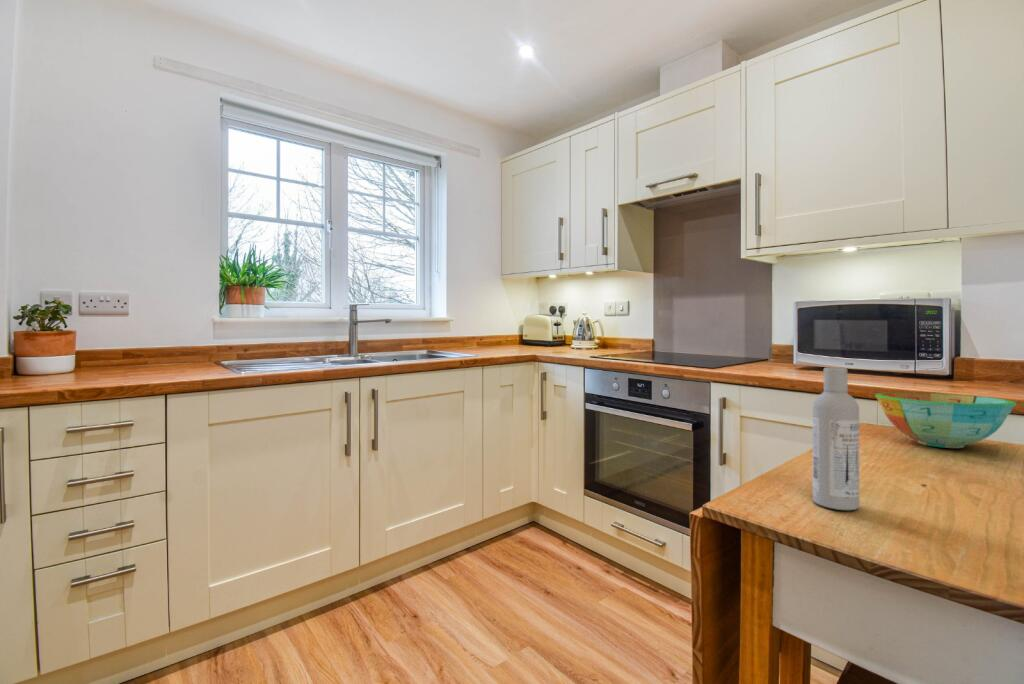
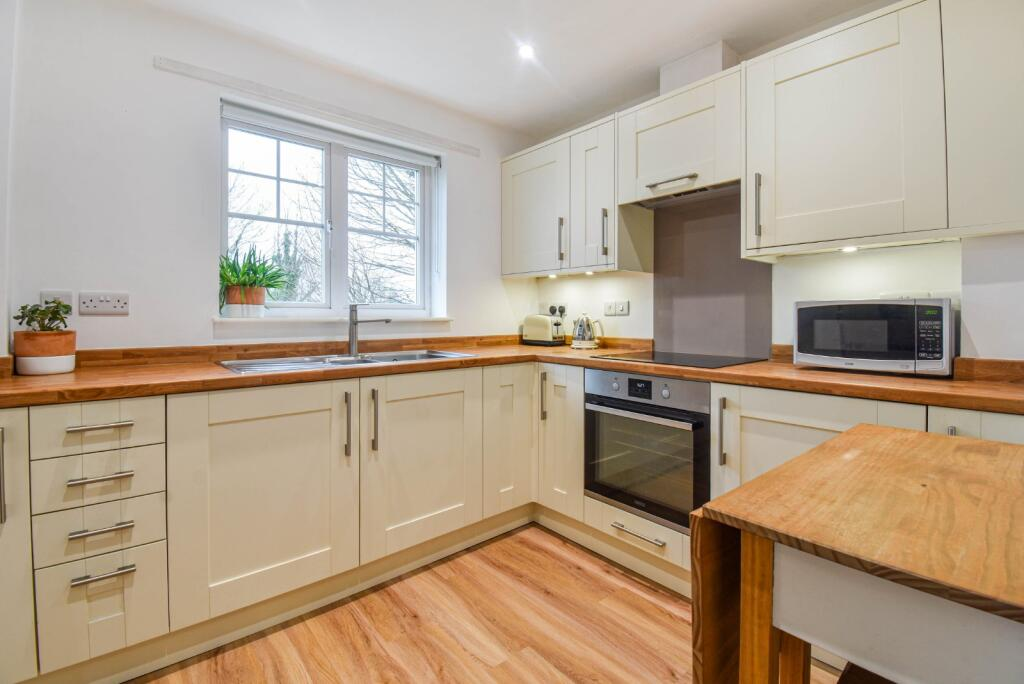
- bowl (940, 420)
- bottle (835, 436)
